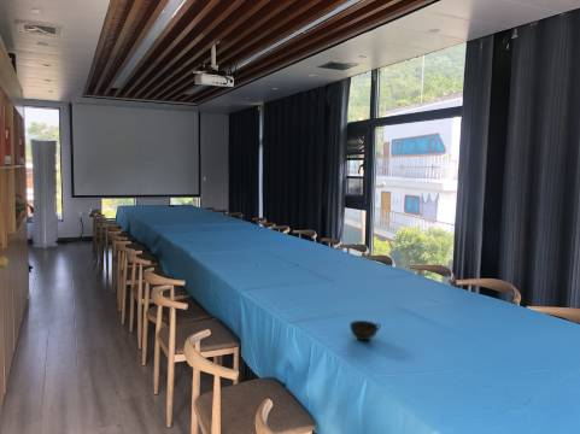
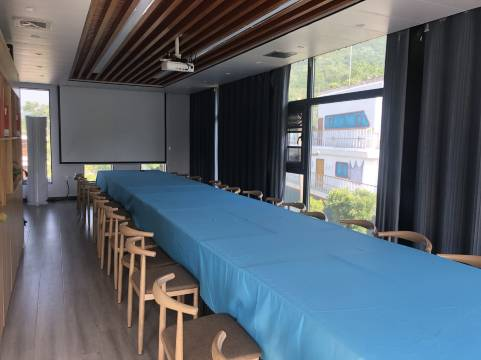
- cup (365, 330)
